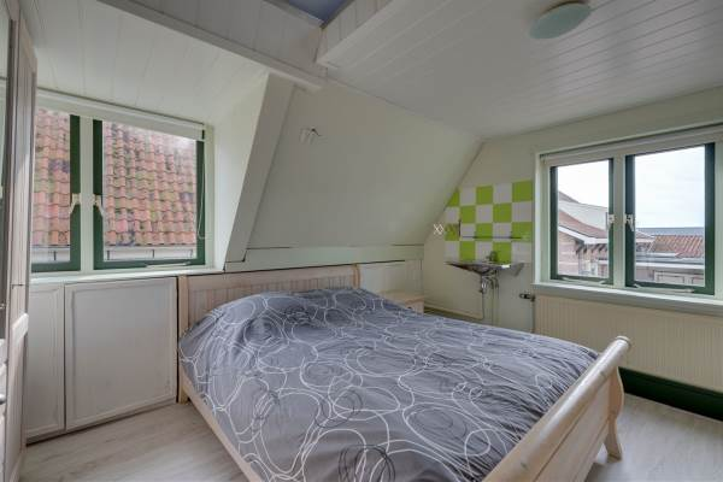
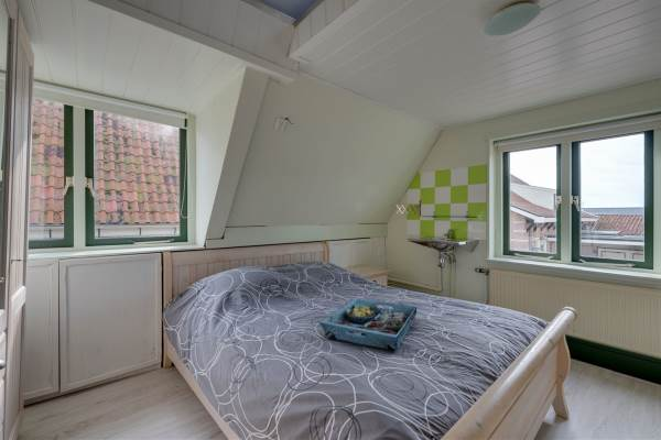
+ serving tray (371, 319)
